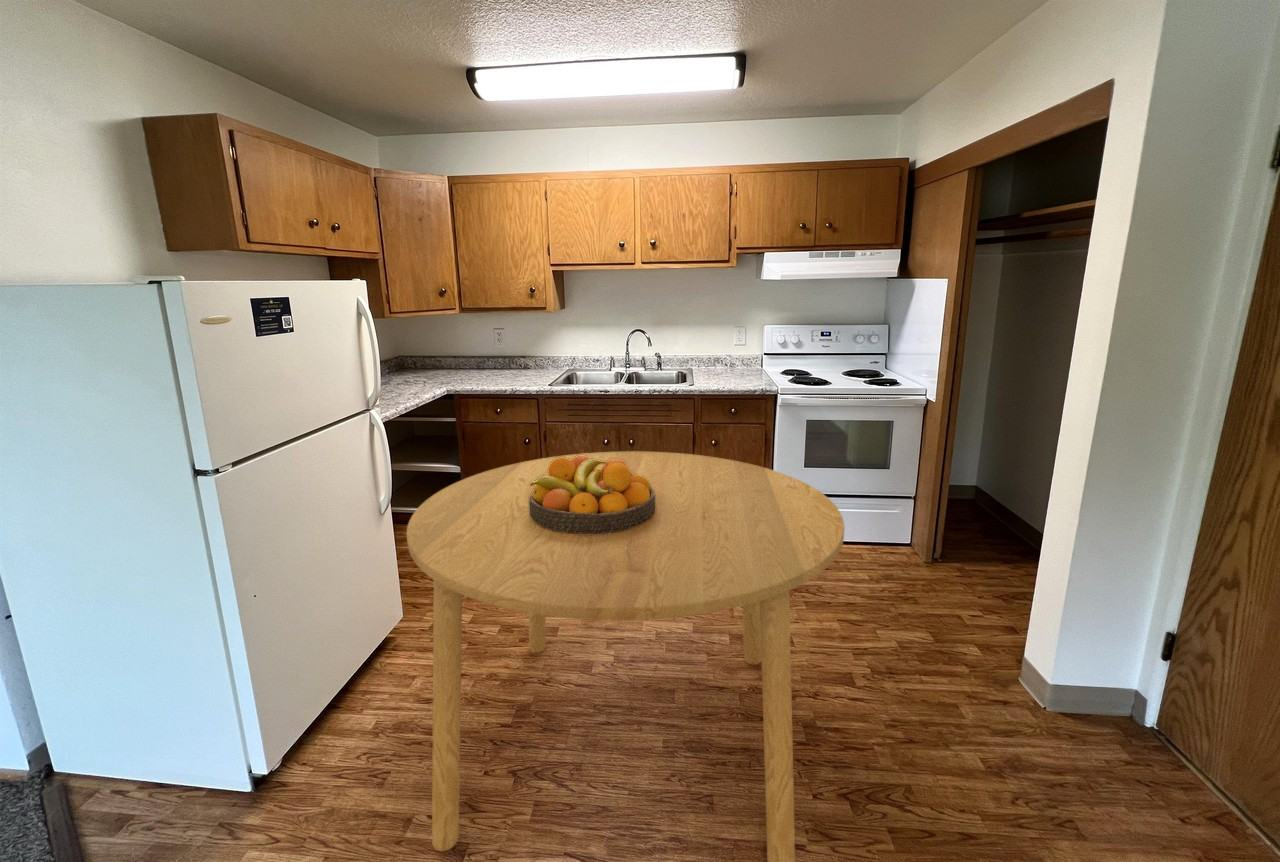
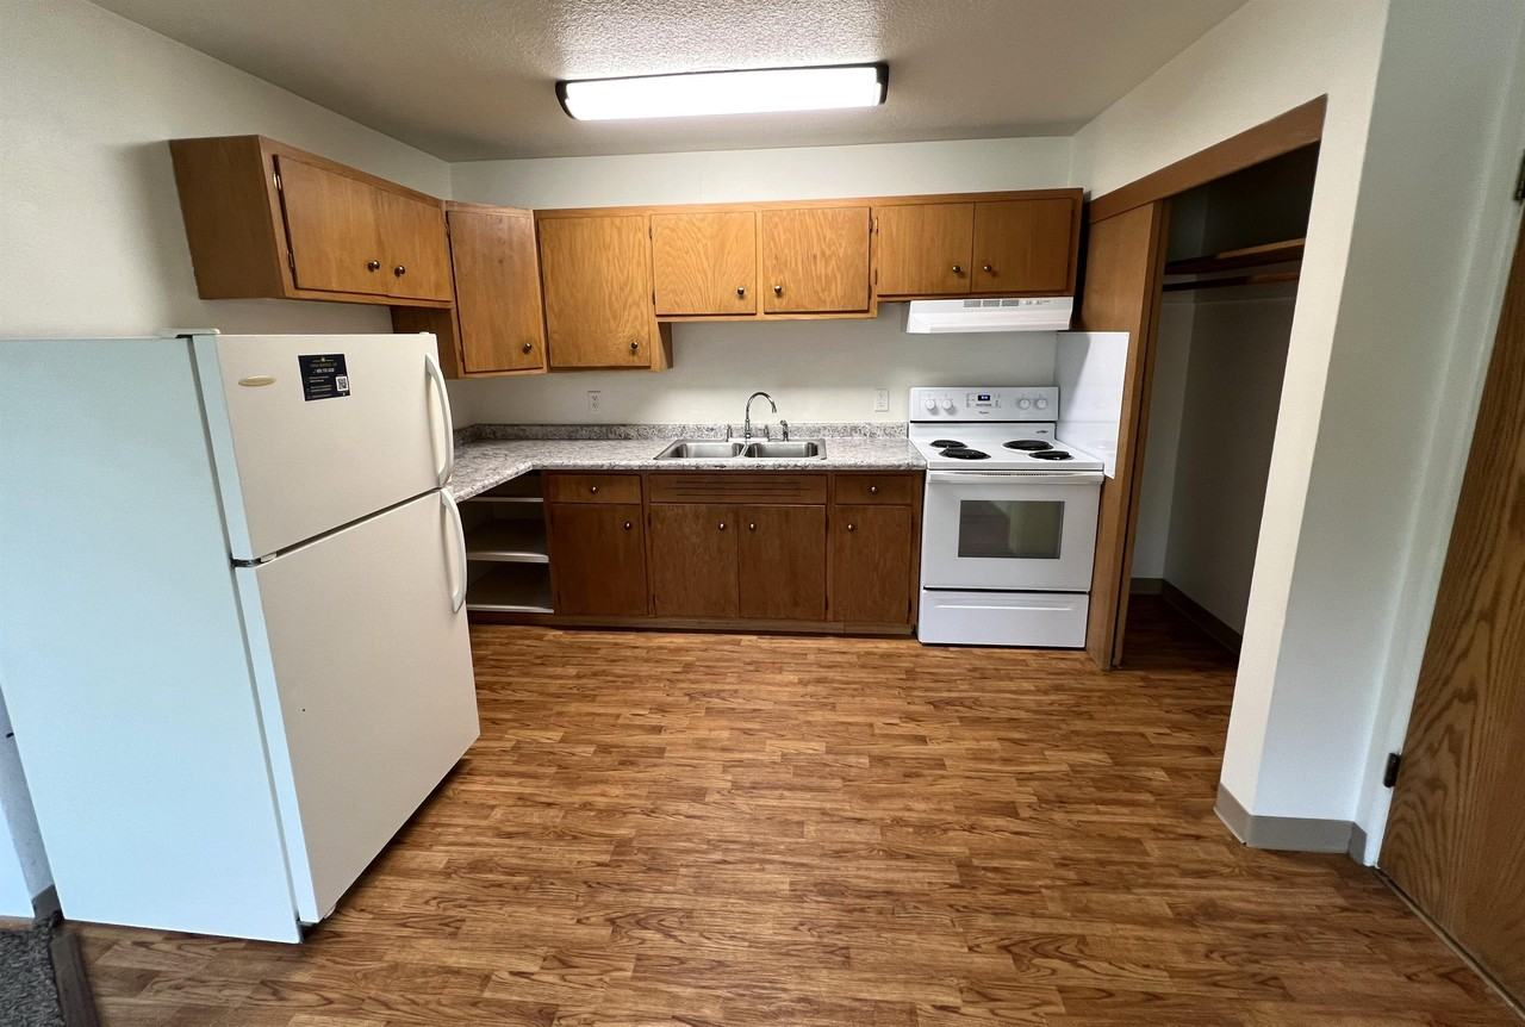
- dining table (628, 619)
- fruit bowl (592, 484)
